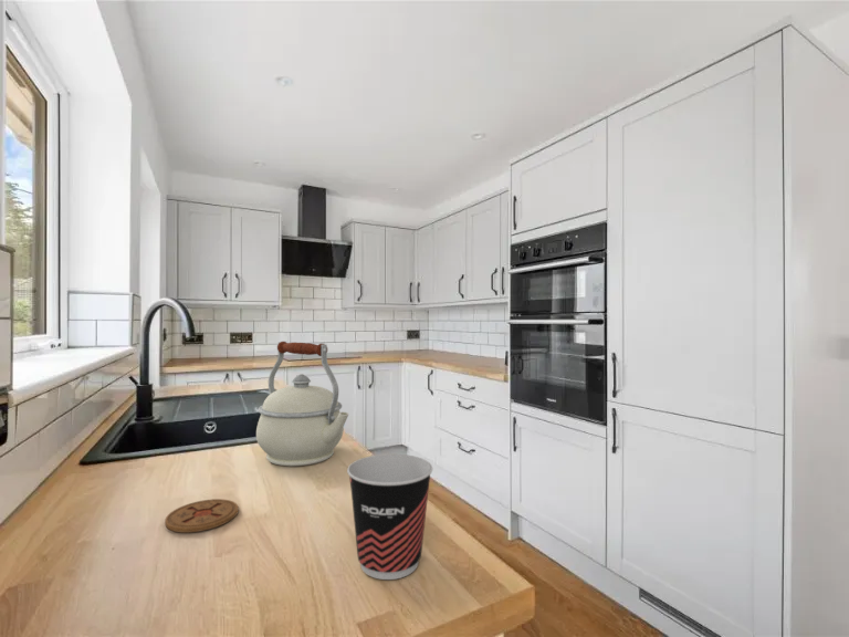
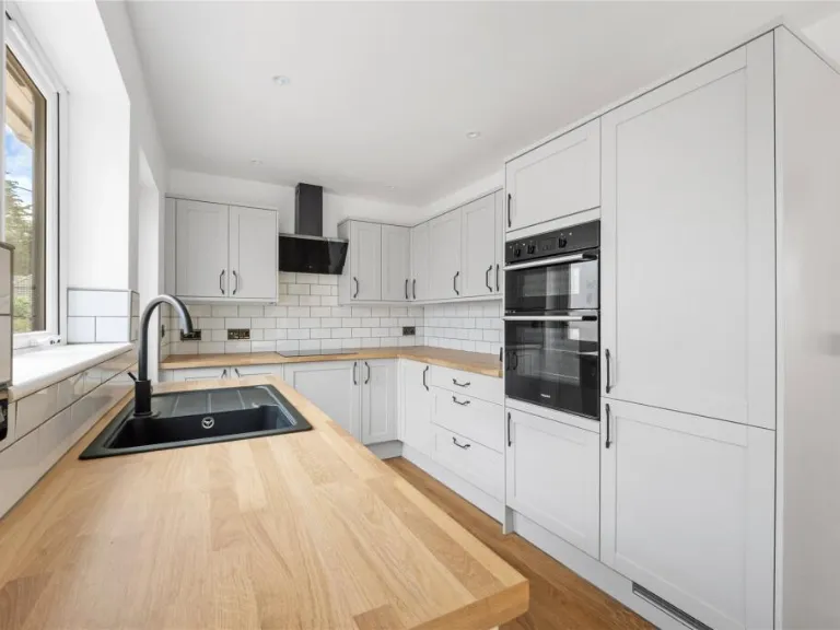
- cup (389, 514)
- kettle (305, 399)
- coaster (202, 514)
